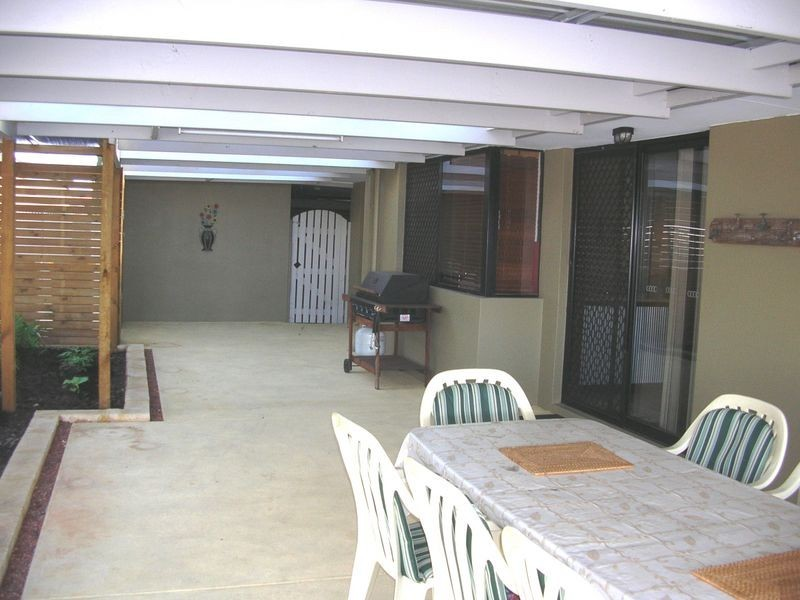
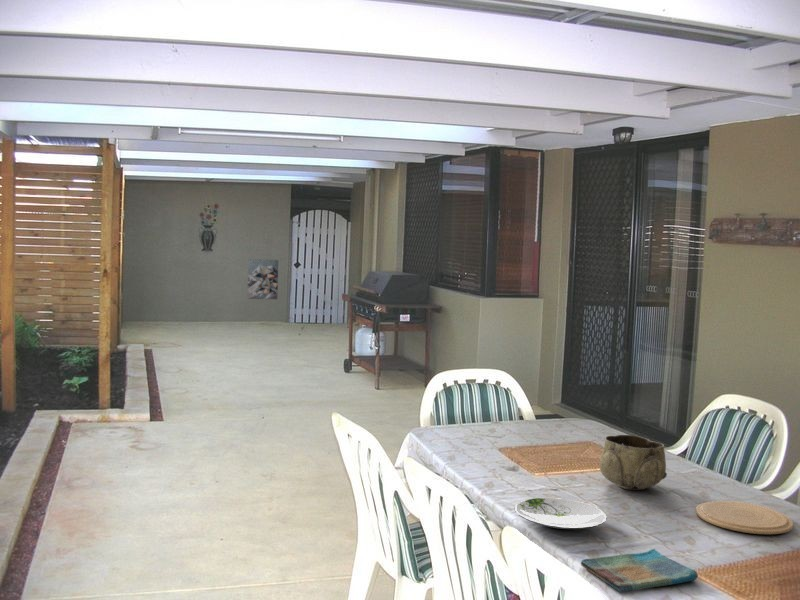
+ wall art (262, 279)
+ decorative bowl (631, 463)
+ dish towel (638, 569)
+ plate (559, 517)
+ plate (743, 516)
